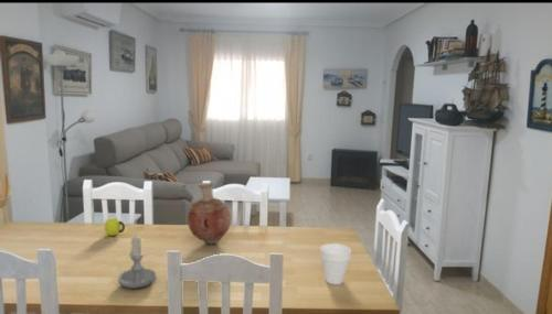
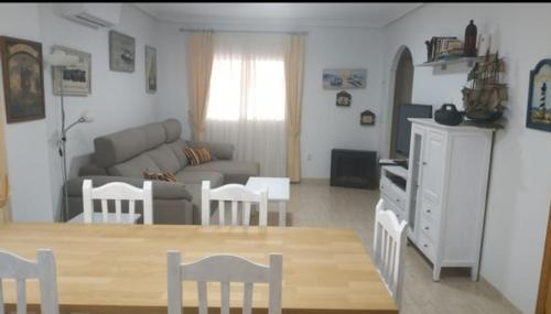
- cup (115, 227)
- candle (137, 259)
- vase (209, 213)
- cup (335, 264)
